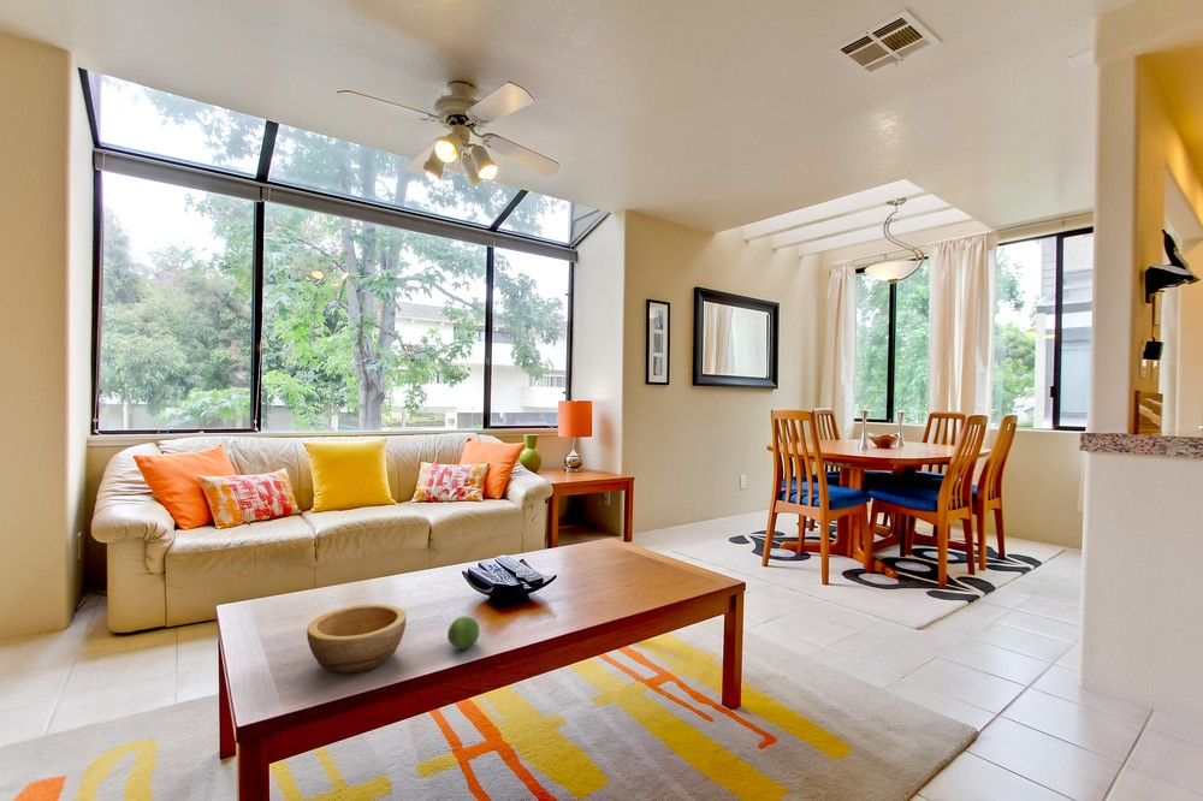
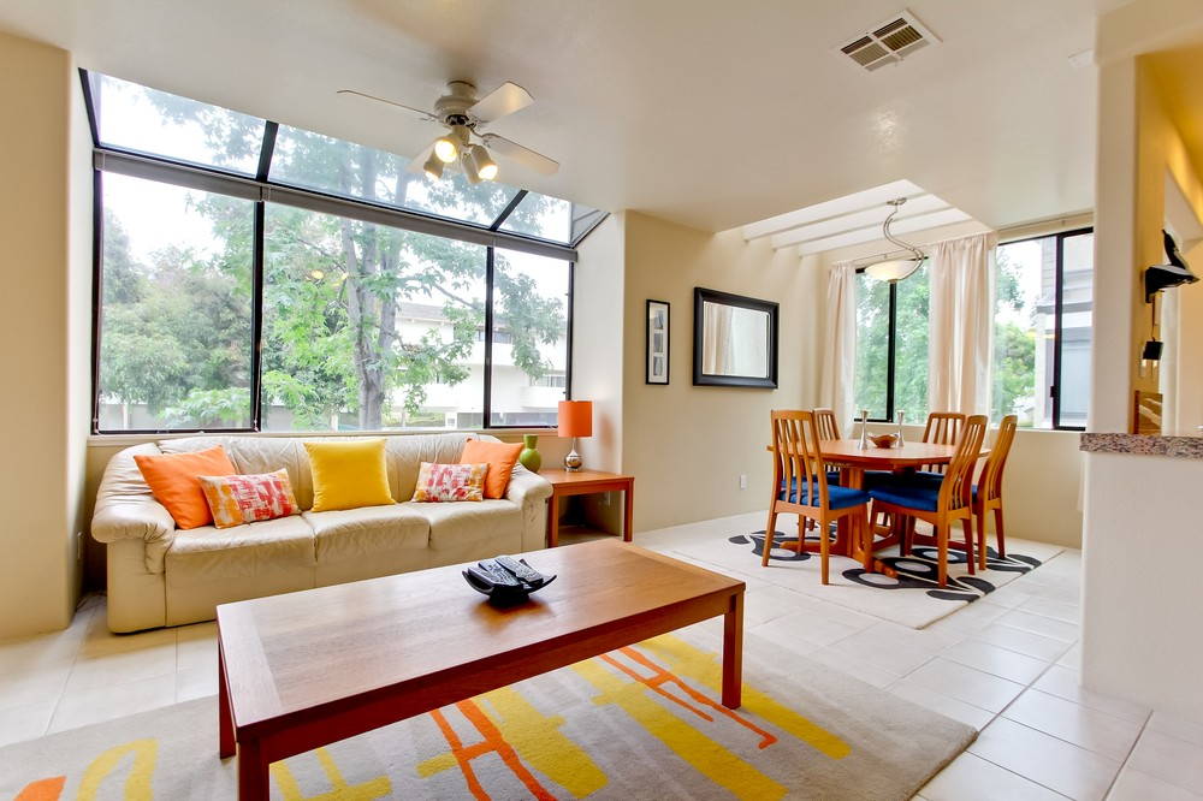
- fruit (462, 630)
- bowl (357, 639)
